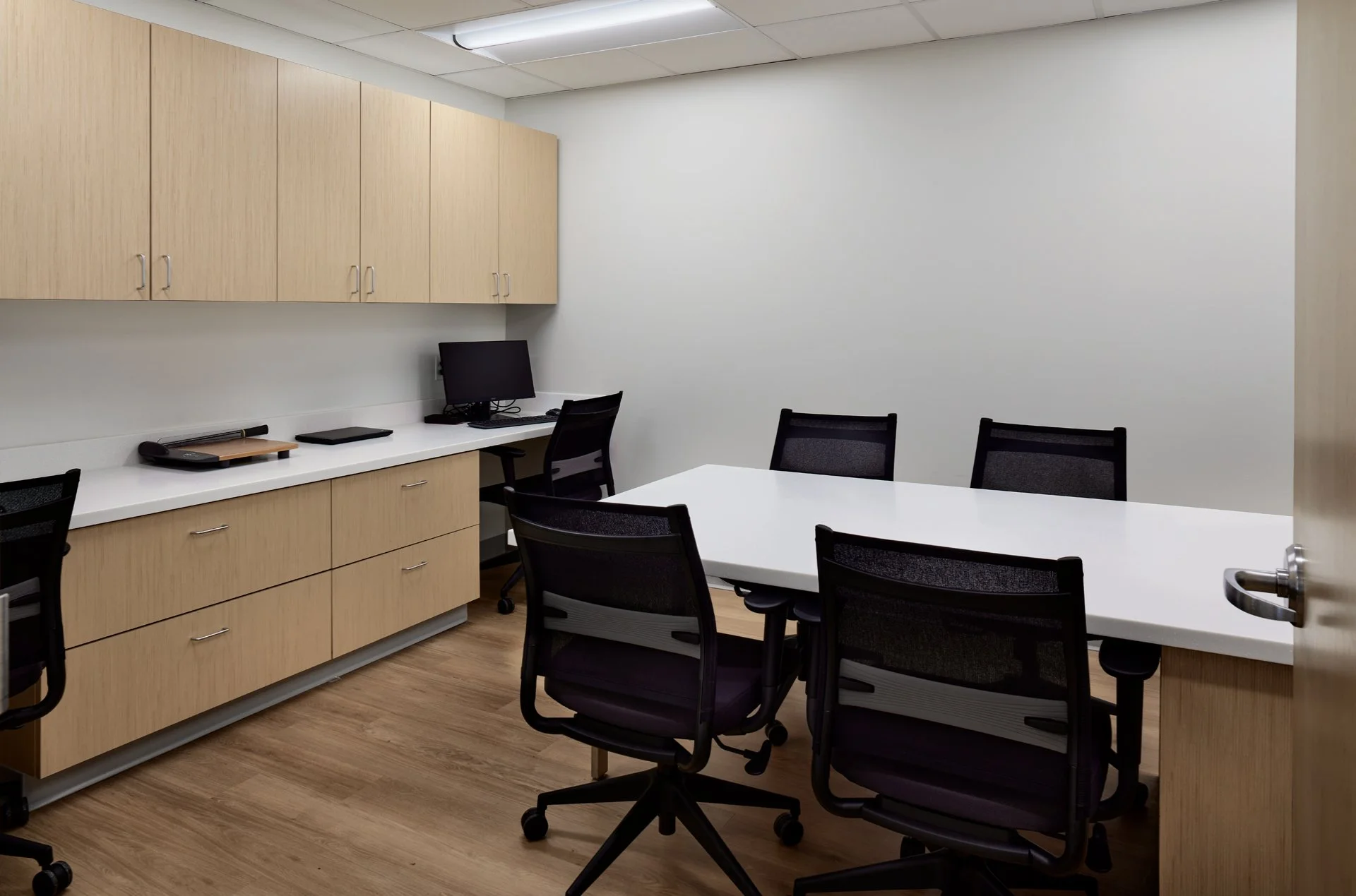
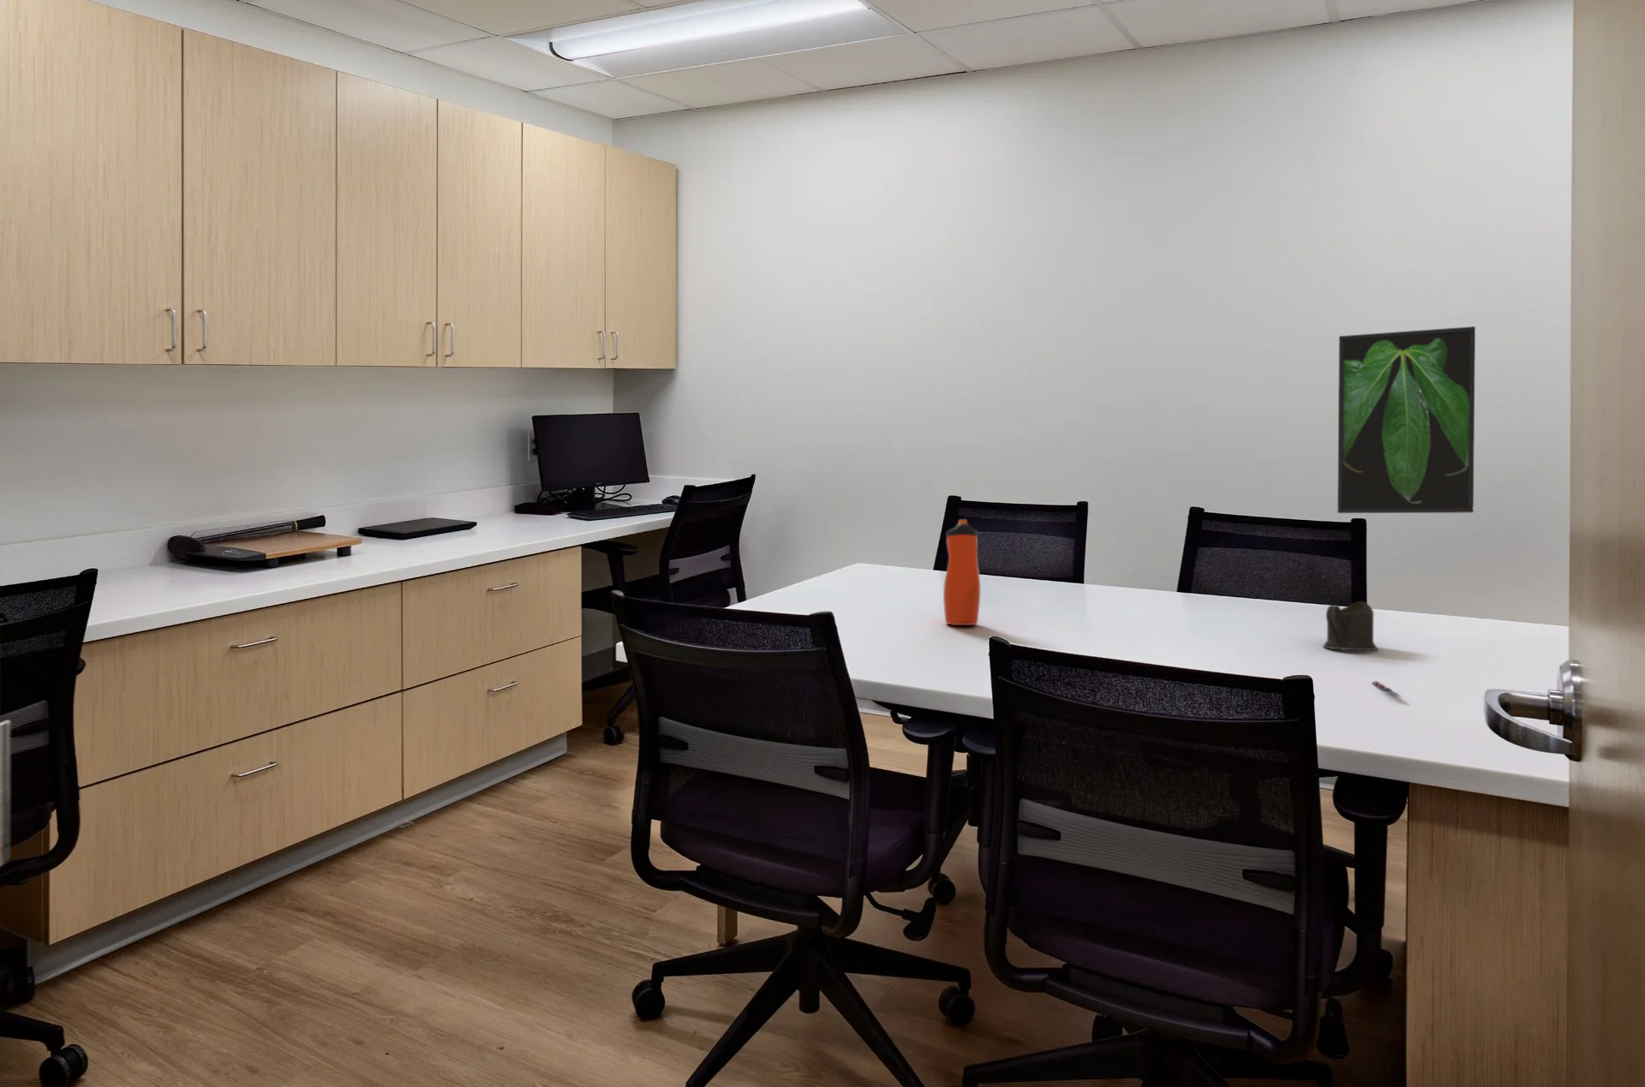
+ cup (1347, 625)
+ pen (1387, 689)
+ water bottle (961, 573)
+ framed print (1405, 422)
